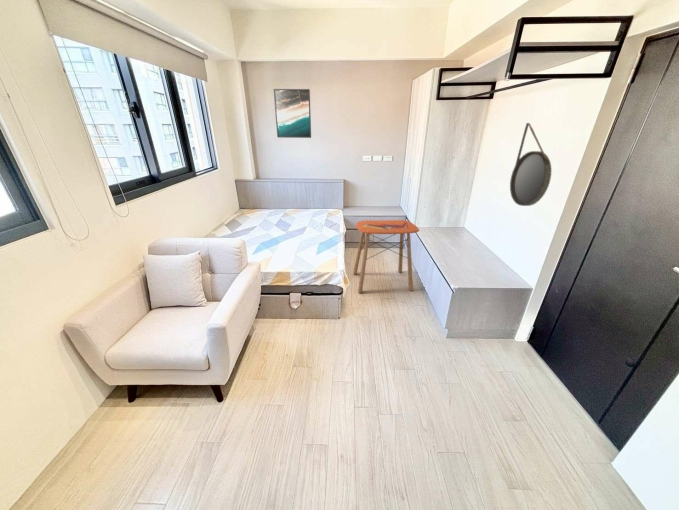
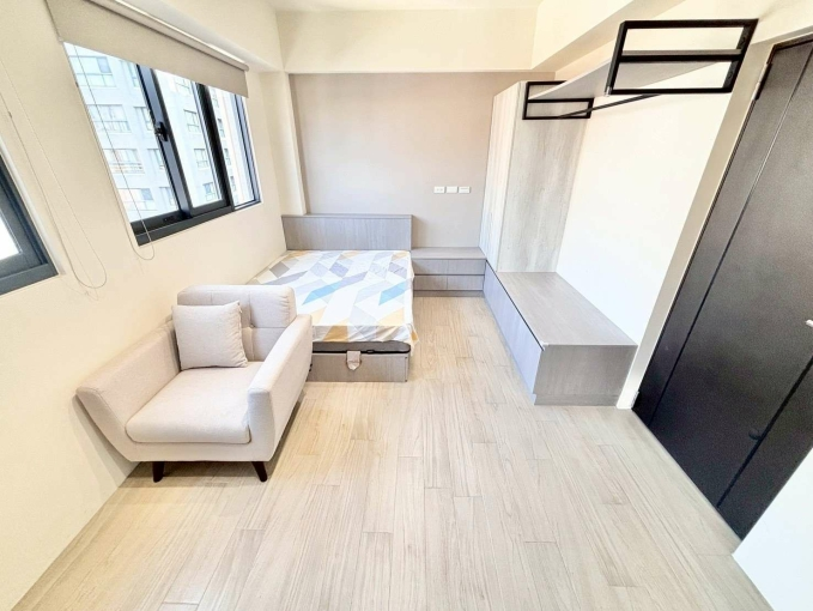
- home mirror (532, 166)
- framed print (293, 114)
- side table (382, 251)
